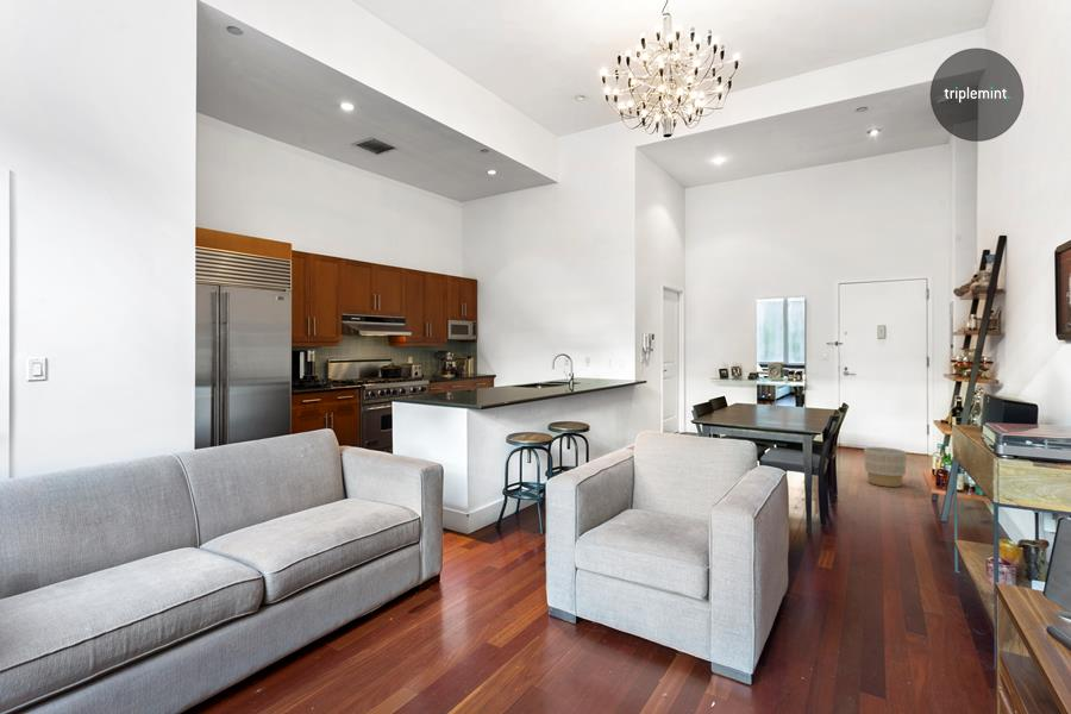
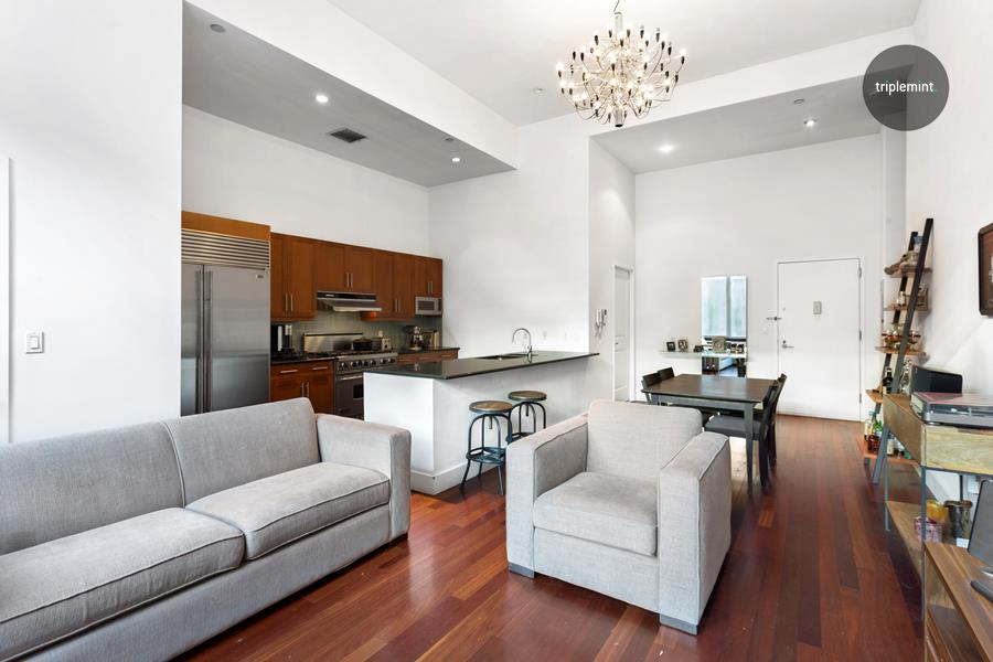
- planter (884, 466)
